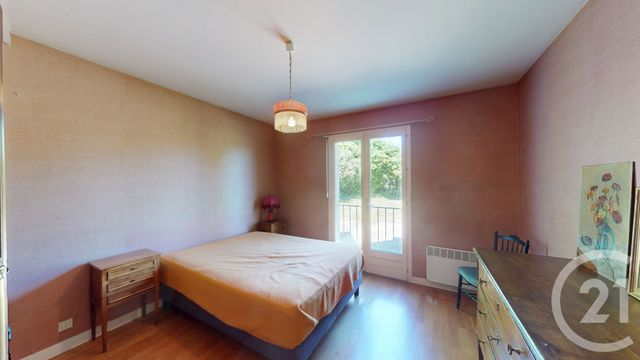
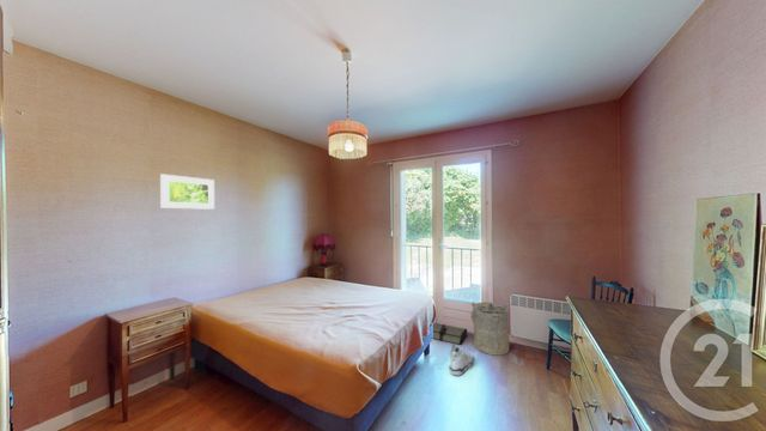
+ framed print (189, 193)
+ tool roll (444, 329)
+ laundry hamper (488, 324)
+ sneaker (461, 354)
